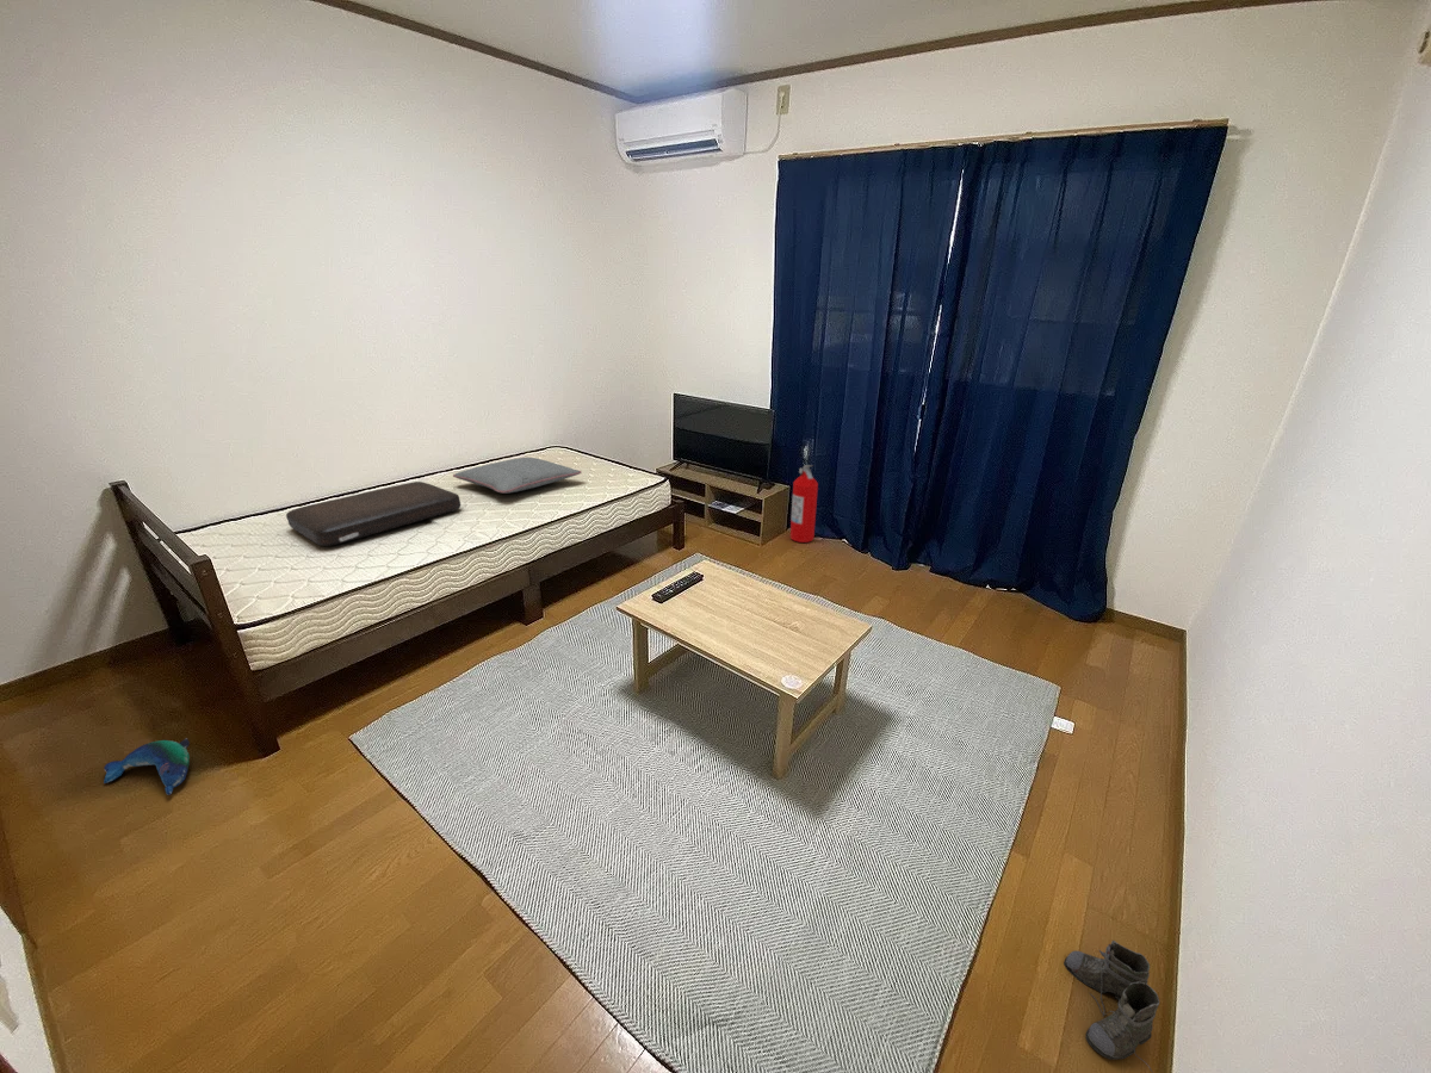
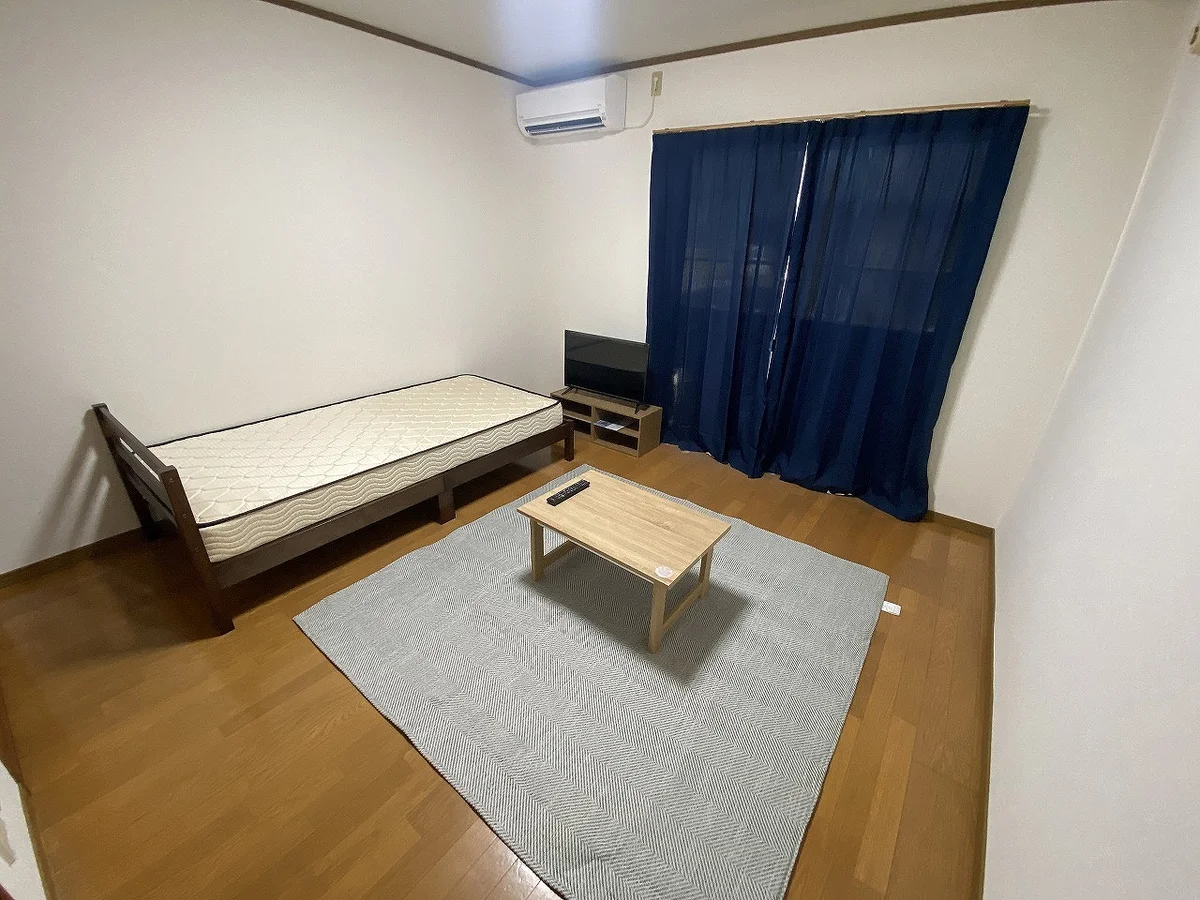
- cushion (377, 509)
- pillow (518, 473)
- plush toy (151, 762)
- fire extinguisher (804, 501)
- boots (1114, 987)
